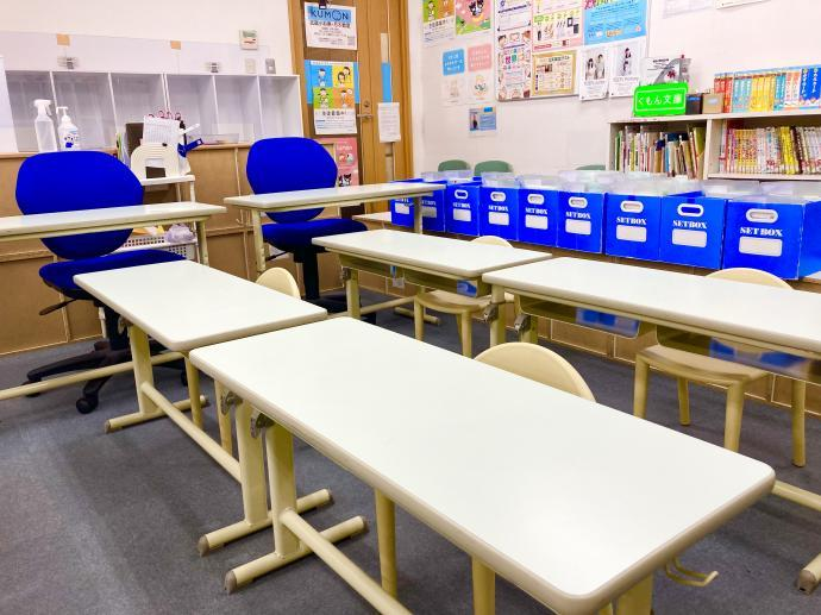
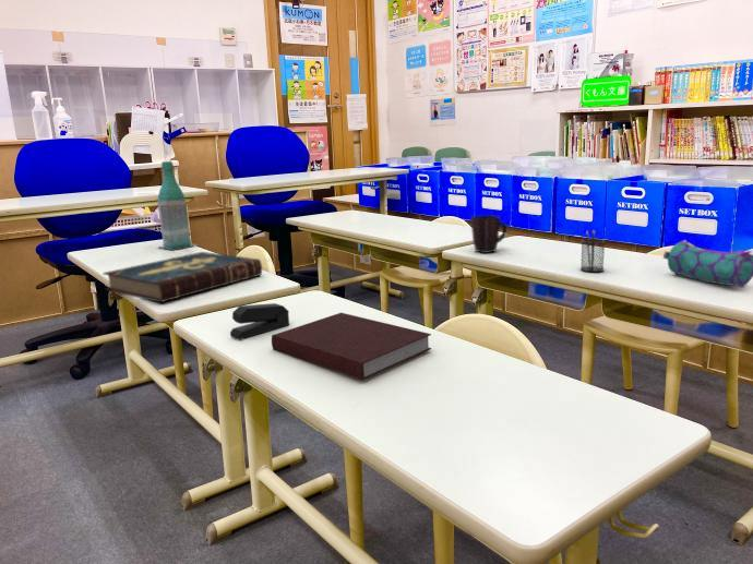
+ pencil case (708, 262)
+ bottle (172, 204)
+ pencil holder (593, 249)
+ notebook (350, 341)
+ mug (488, 233)
+ book (184, 274)
+ stapler (260, 316)
